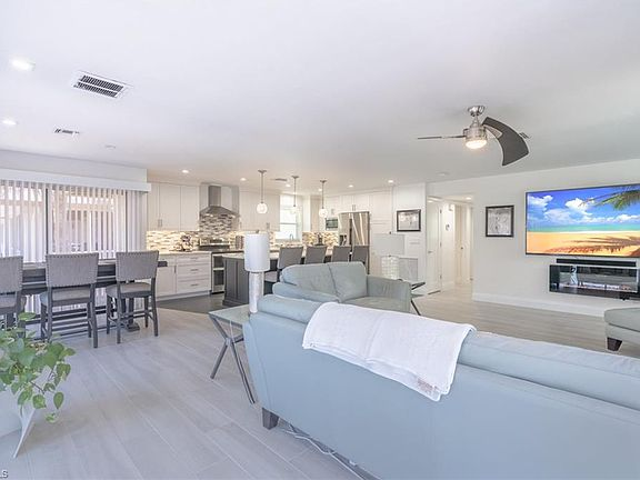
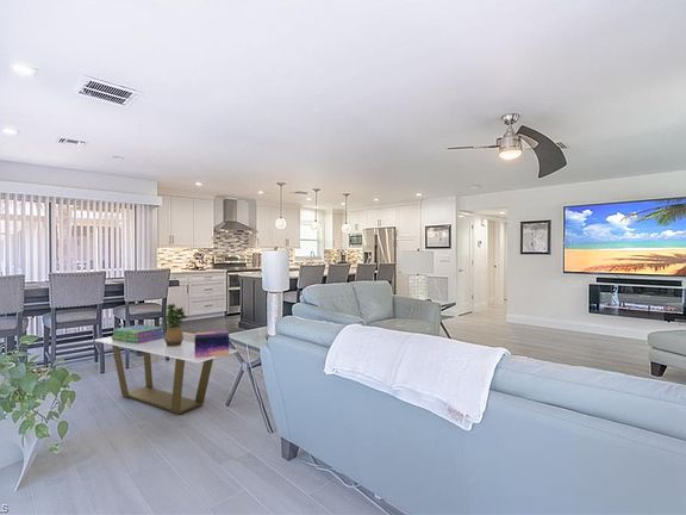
+ potted plant (174, 324)
+ stack of books (138, 333)
+ coffee table (151, 373)
+ decorative box (212, 343)
